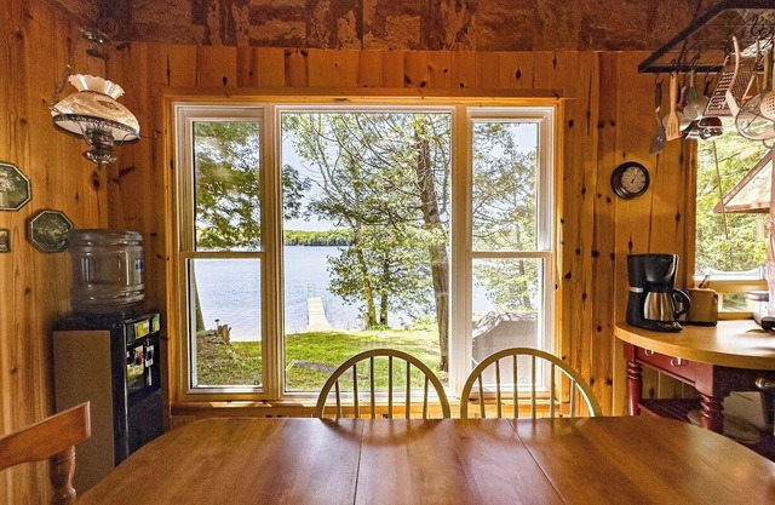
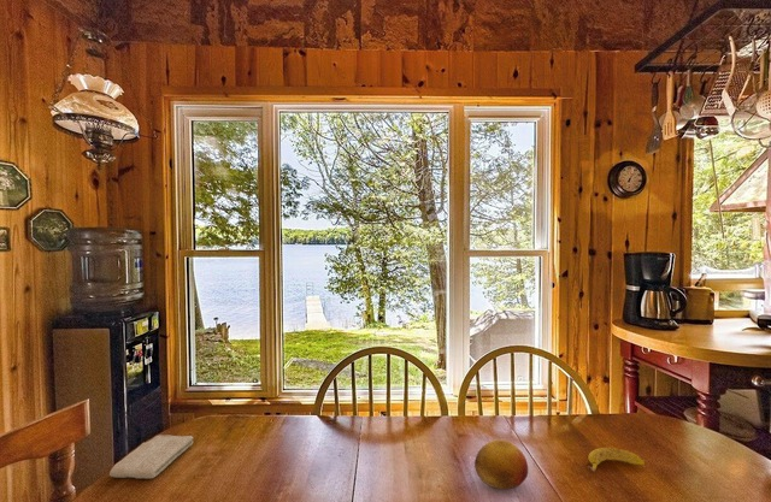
+ fruit (500, 462)
+ banana (613, 459)
+ washcloth (155, 454)
